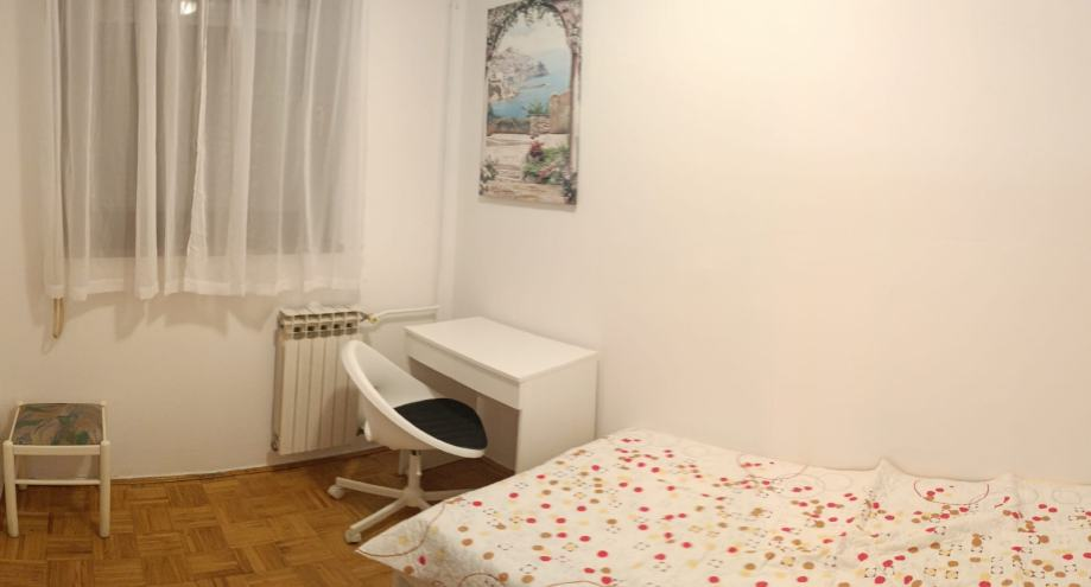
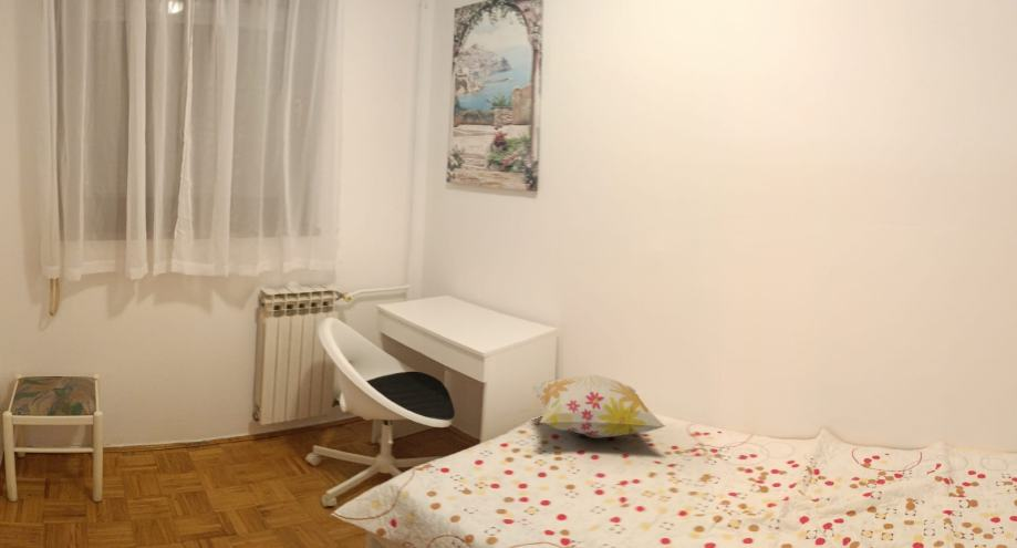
+ decorative pillow (592, 404)
